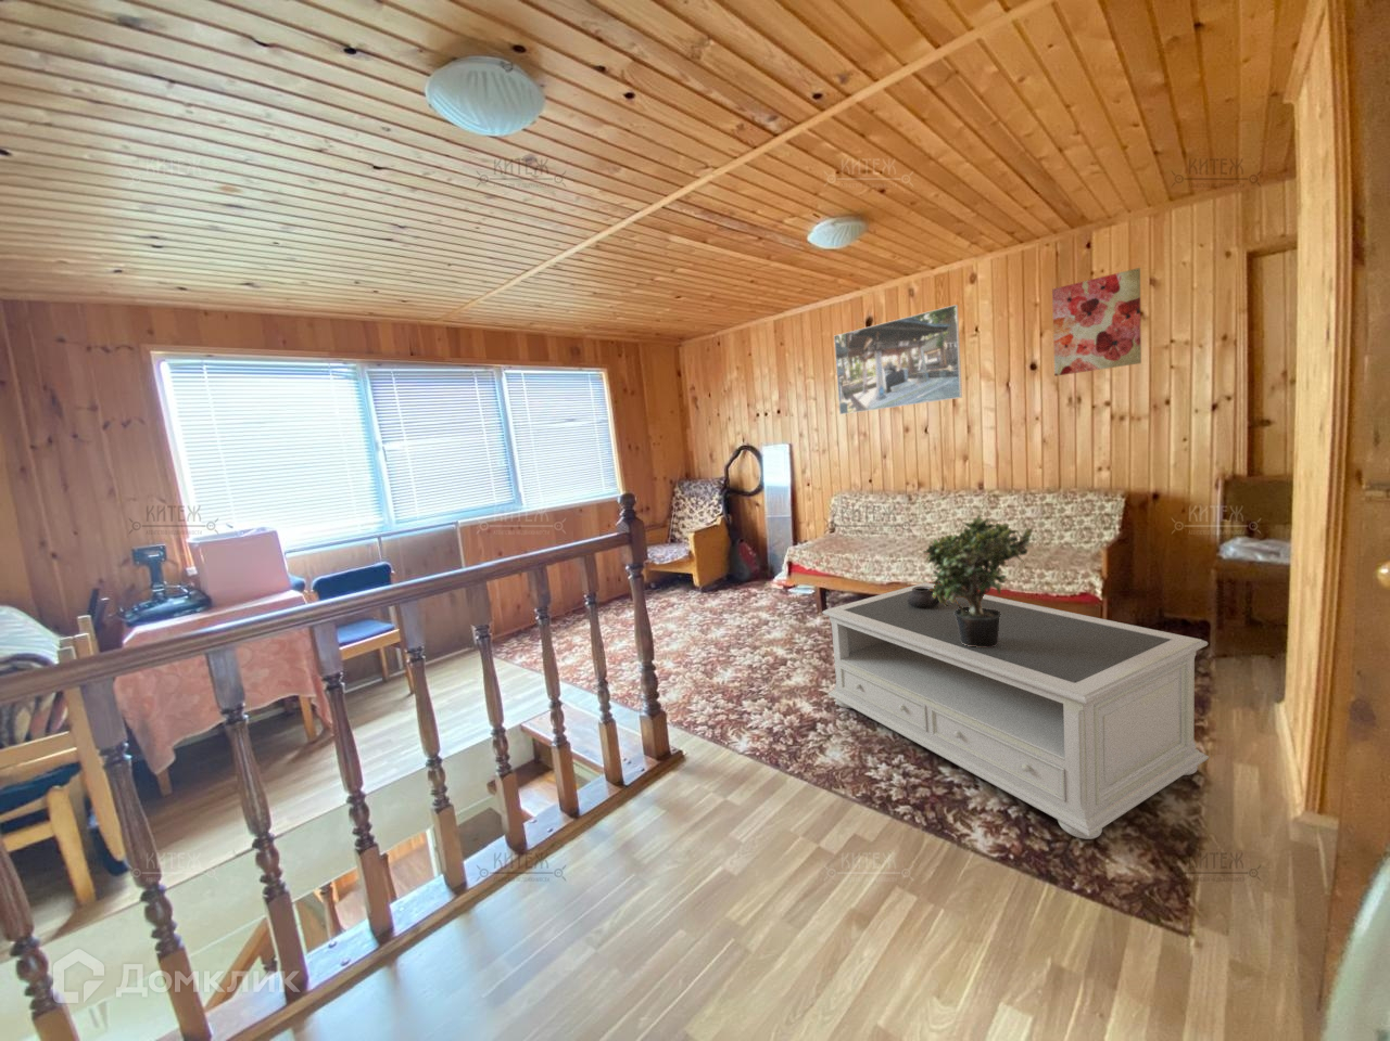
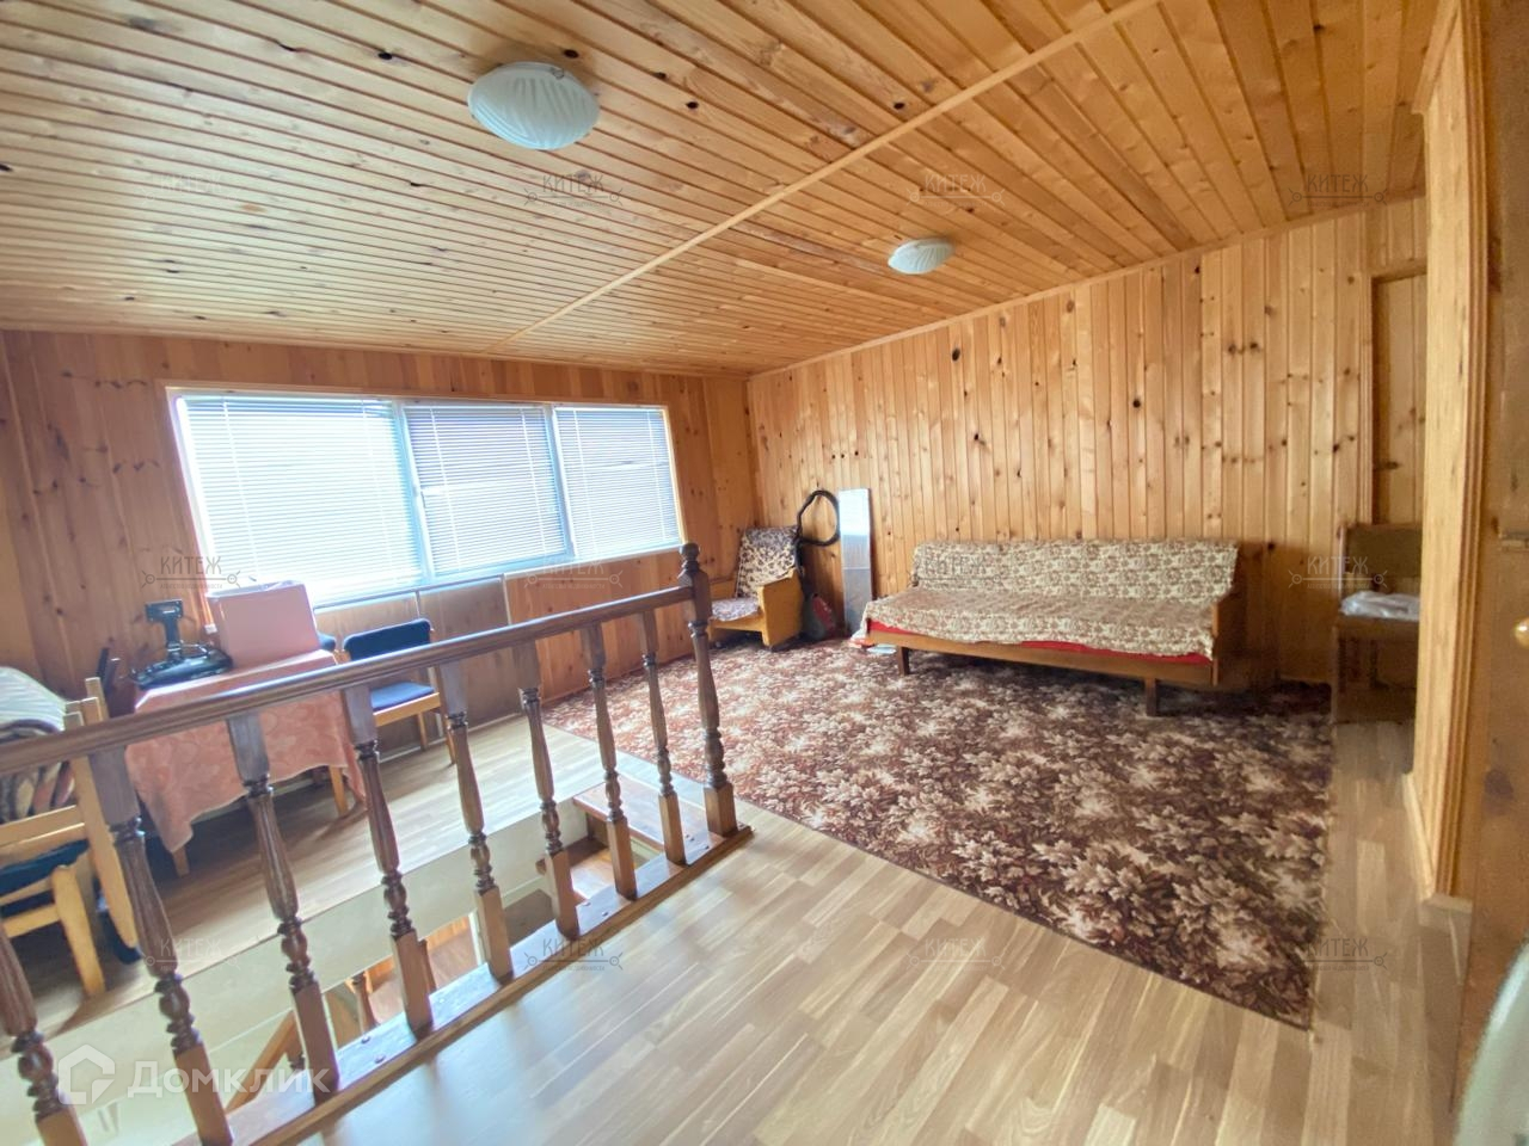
- teapot (929, 592)
- potted plant (983, 578)
- wall art (1094, 325)
- coffee table (984, 677)
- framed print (894, 364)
